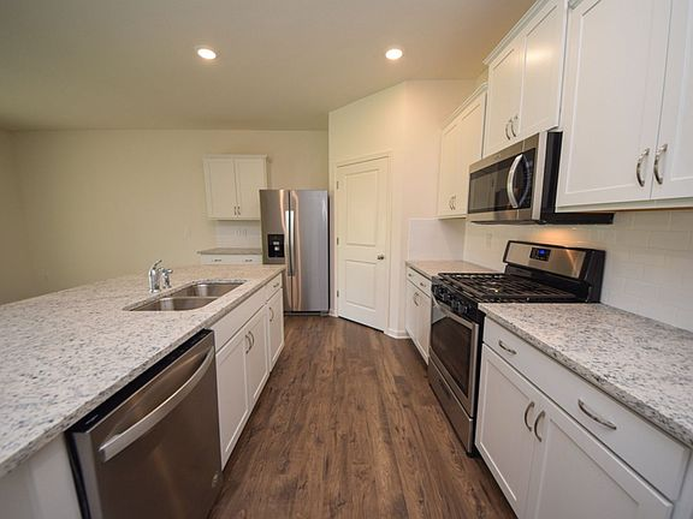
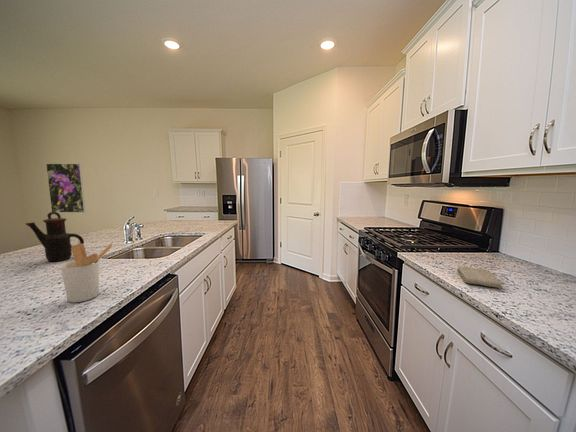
+ washcloth (476, 275)
+ utensil holder (90, 270)
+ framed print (66, 188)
+ teapot (56, 235)
